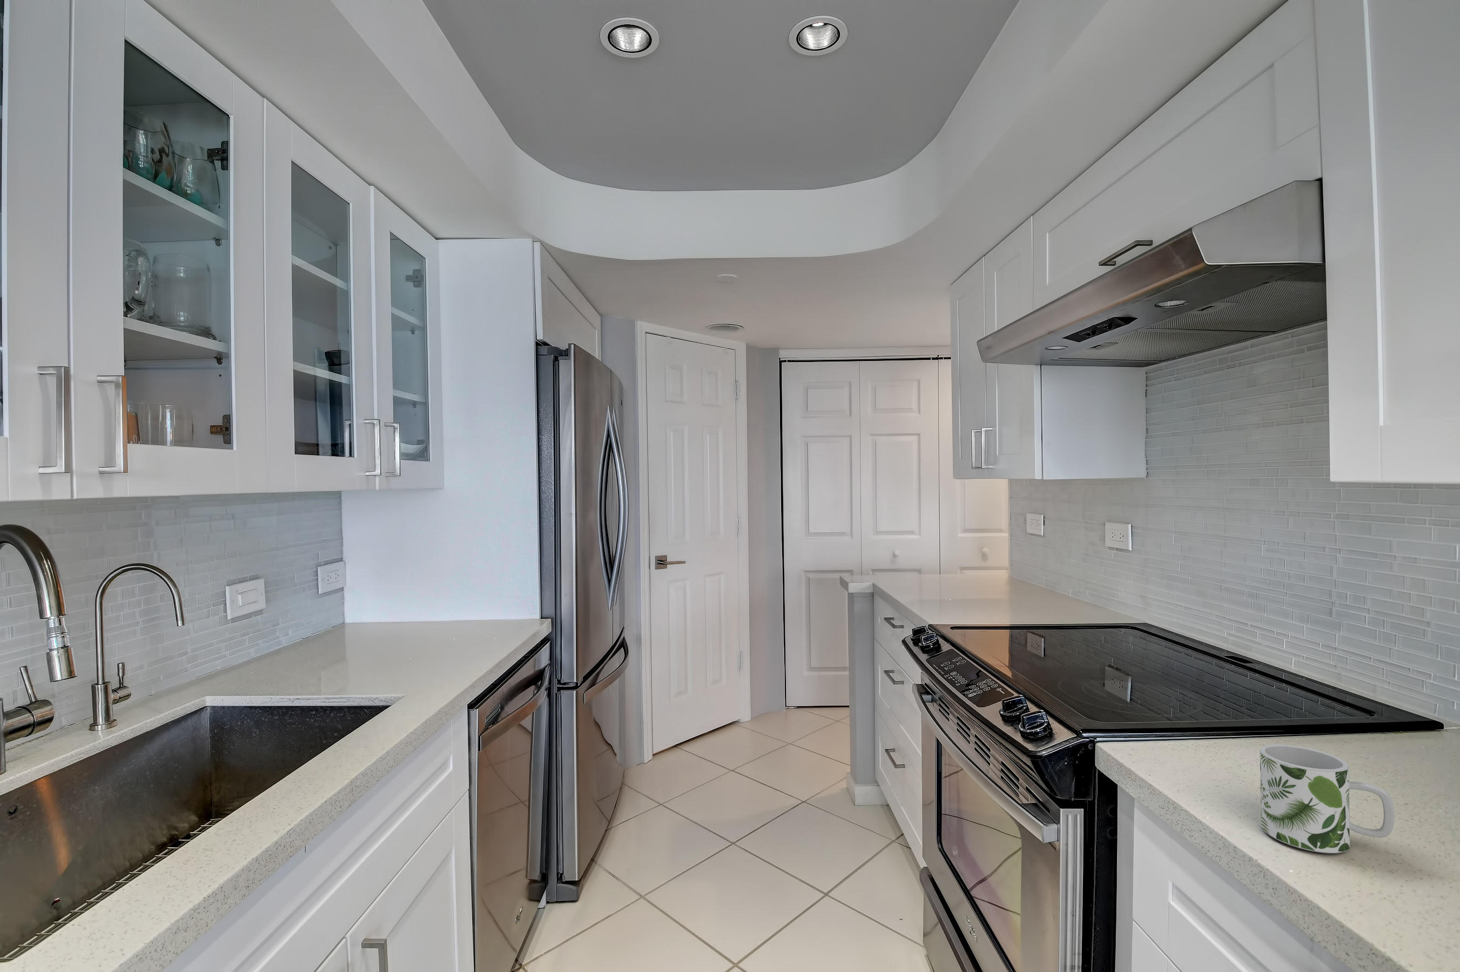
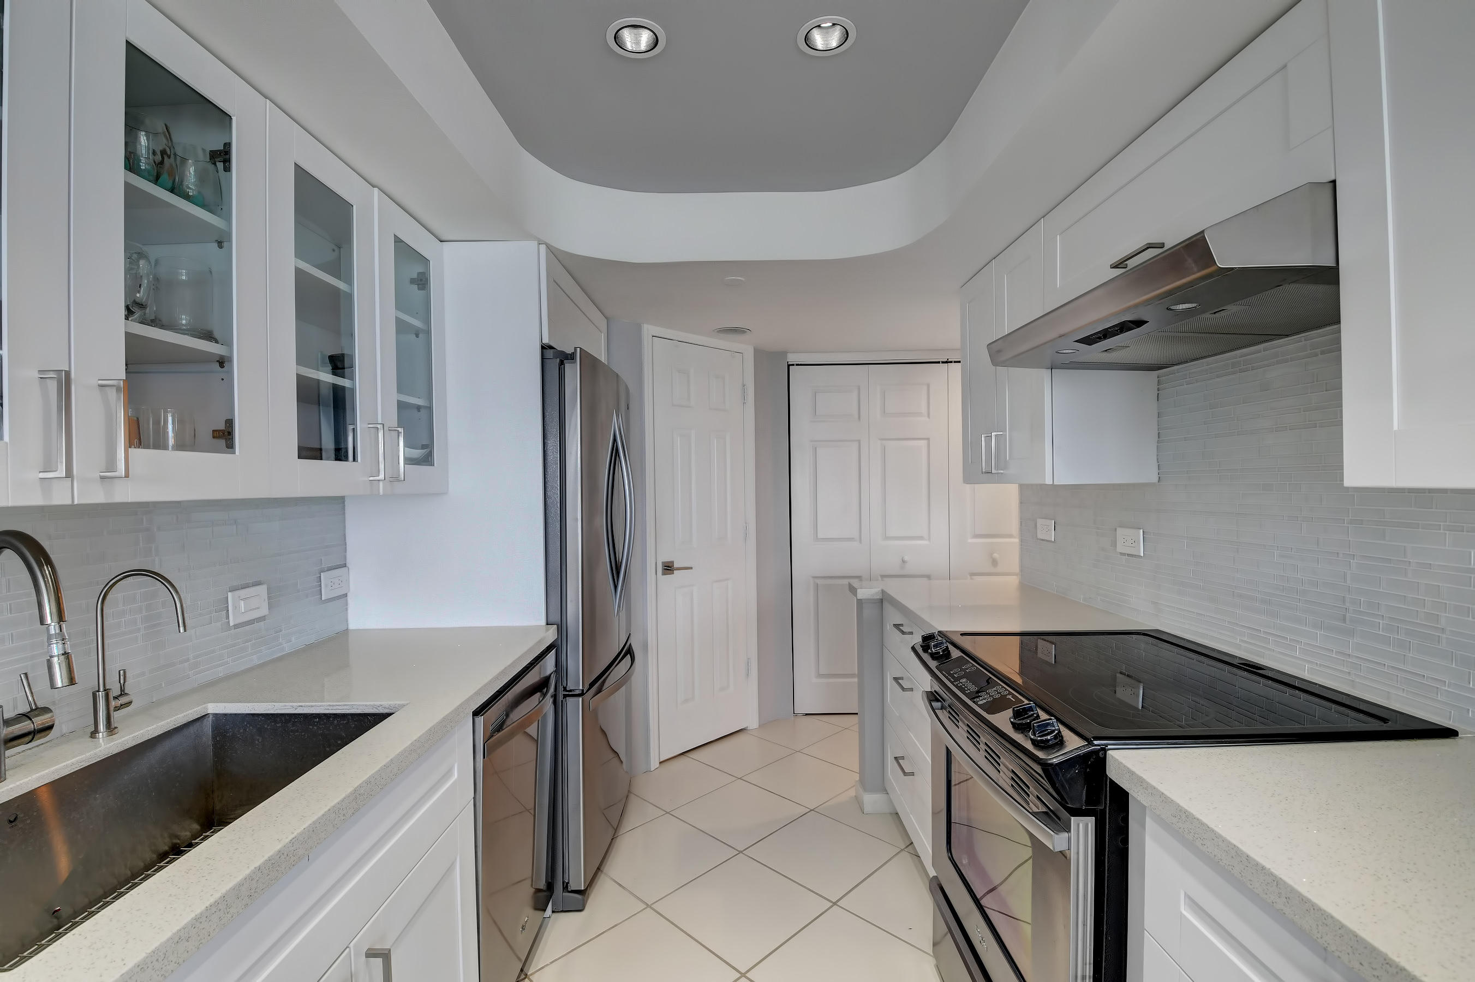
- mug (1324, 801)
